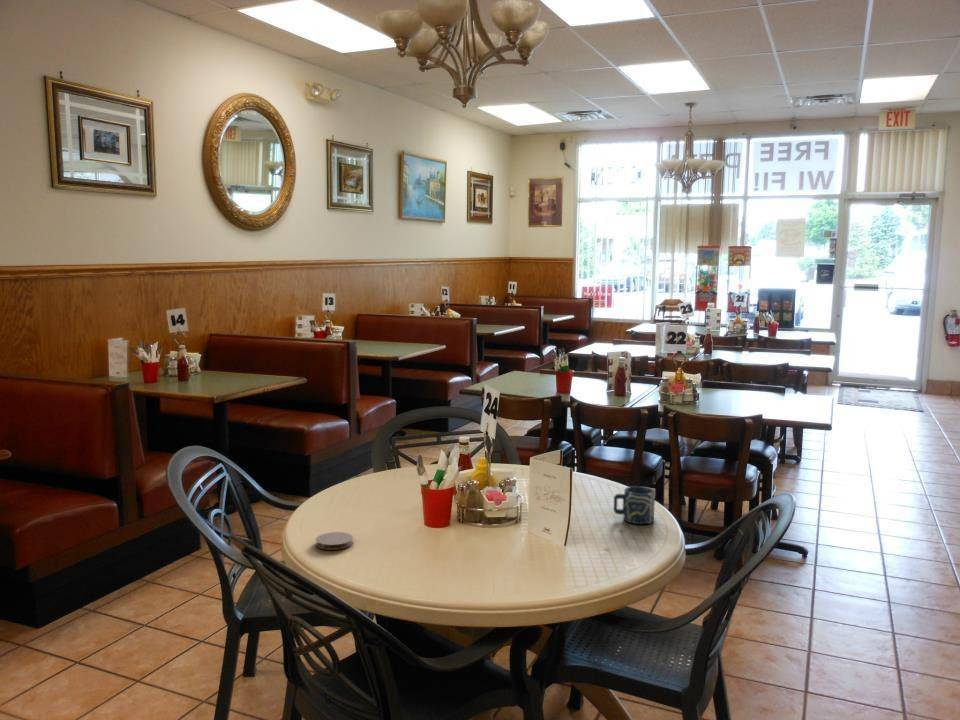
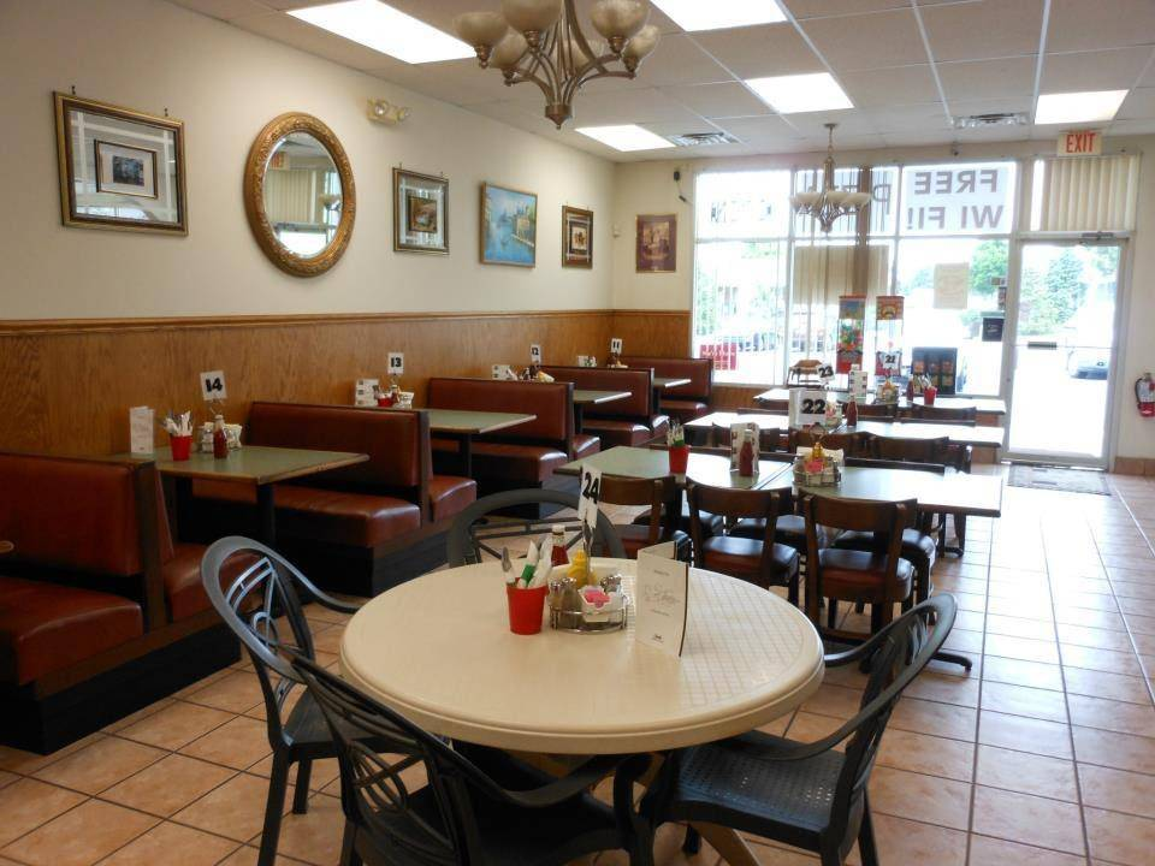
- cup (634, 504)
- coaster (334, 540)
